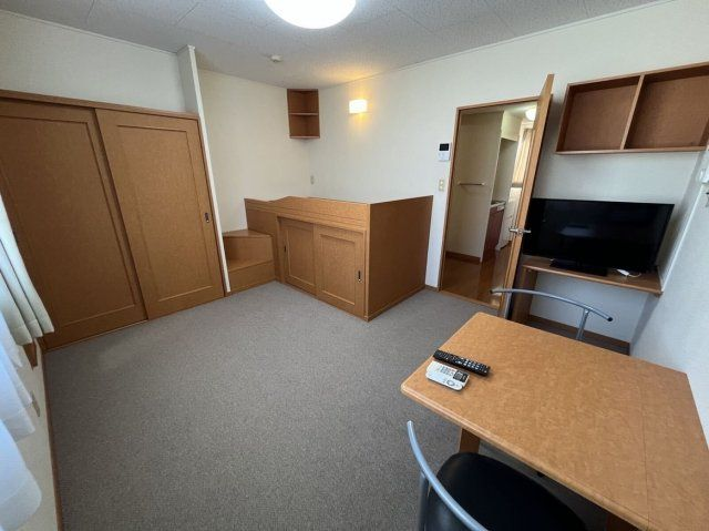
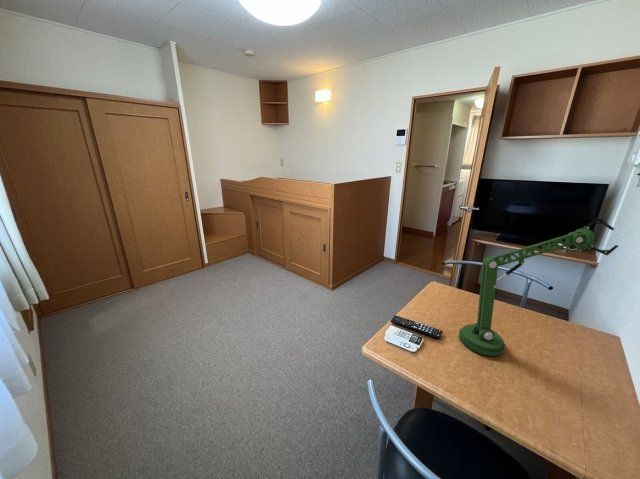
+ desk lamp (521, 265)
